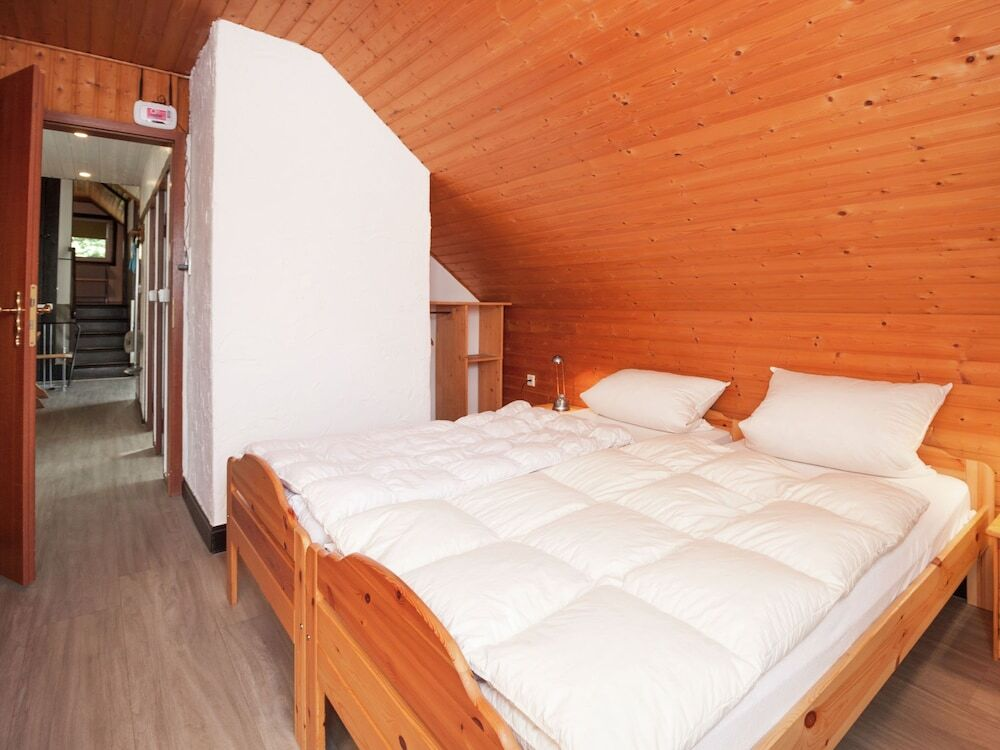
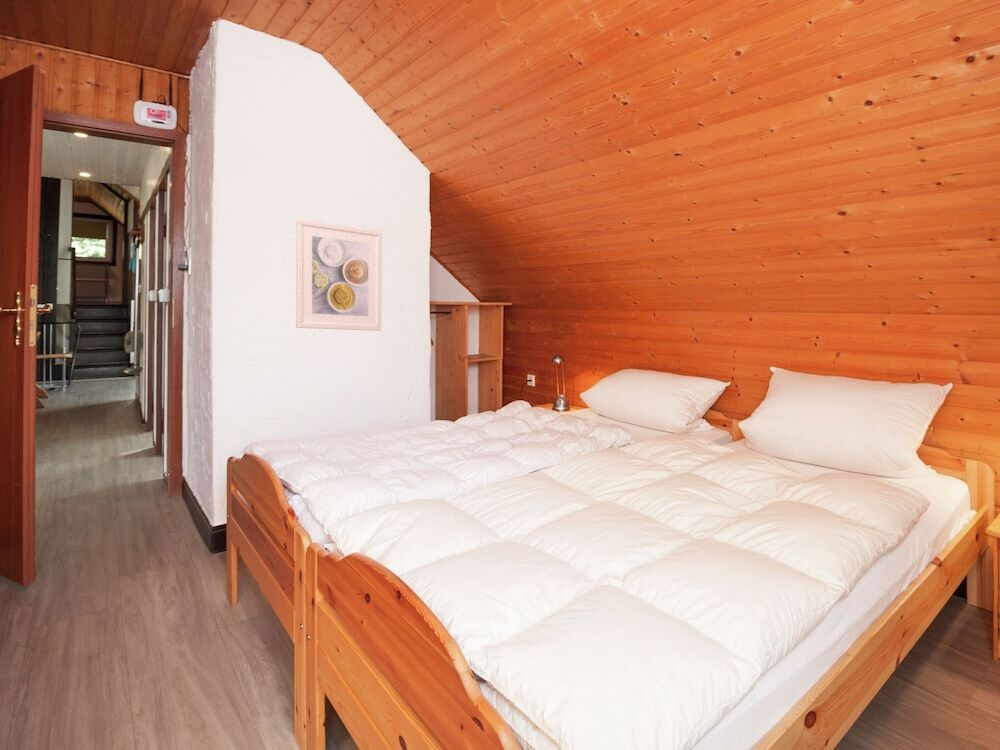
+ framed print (340, 277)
